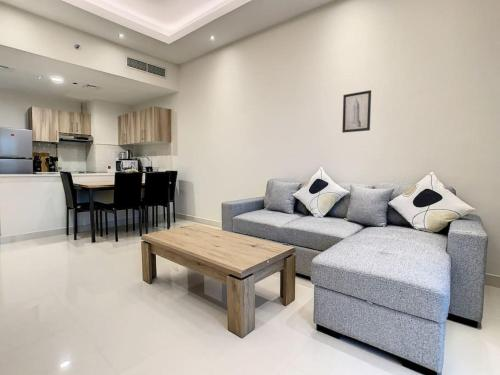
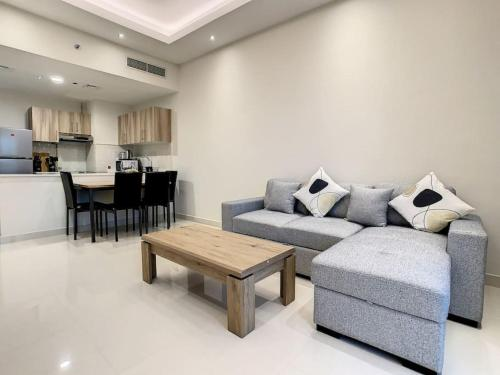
- wall art (356, 112)
